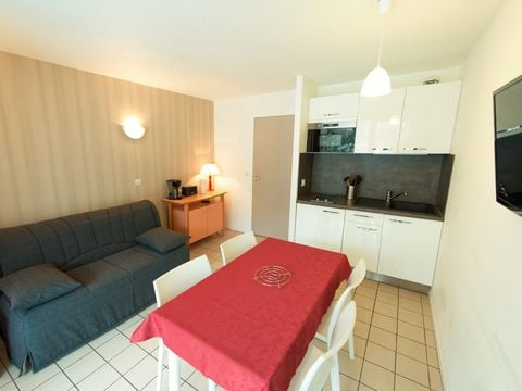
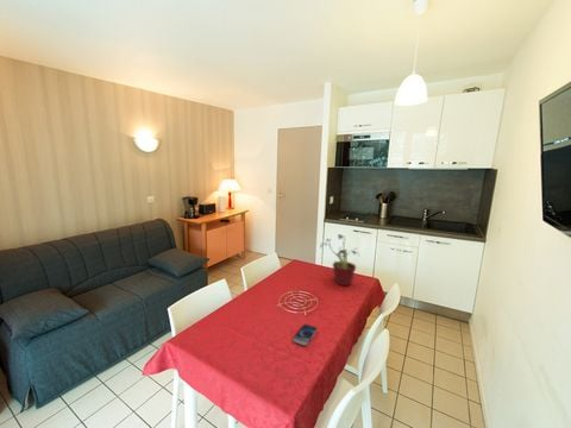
+ smartphone (305, 334)
+ potted plant (337, 256)
